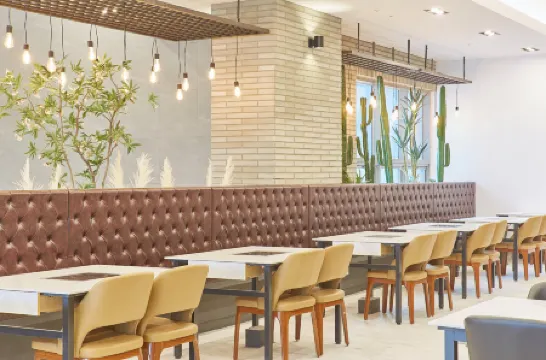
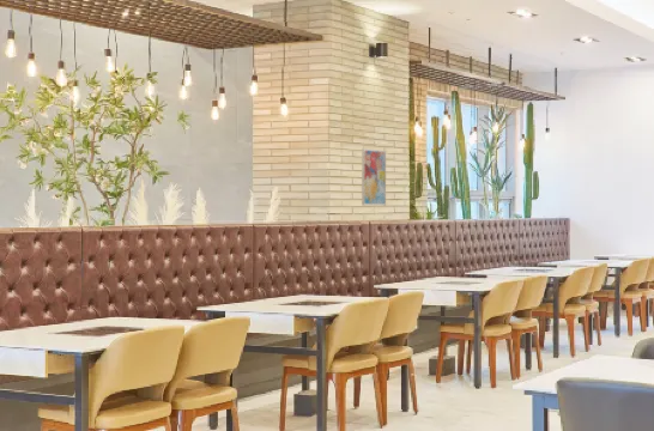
+ wall art (374, 177)
